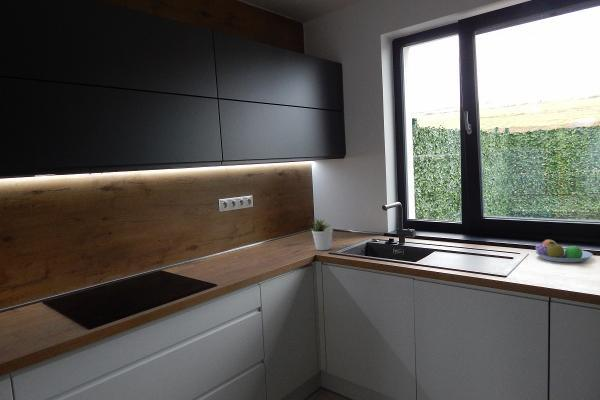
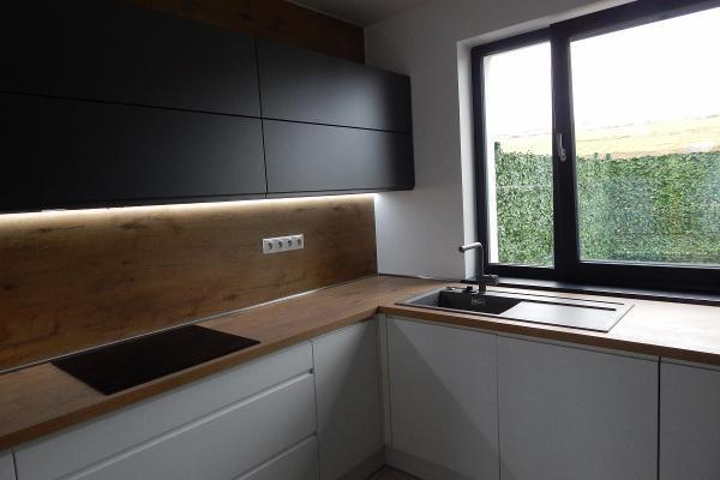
- potted plant (321, 232)
- fruit bowl (563, 248)
